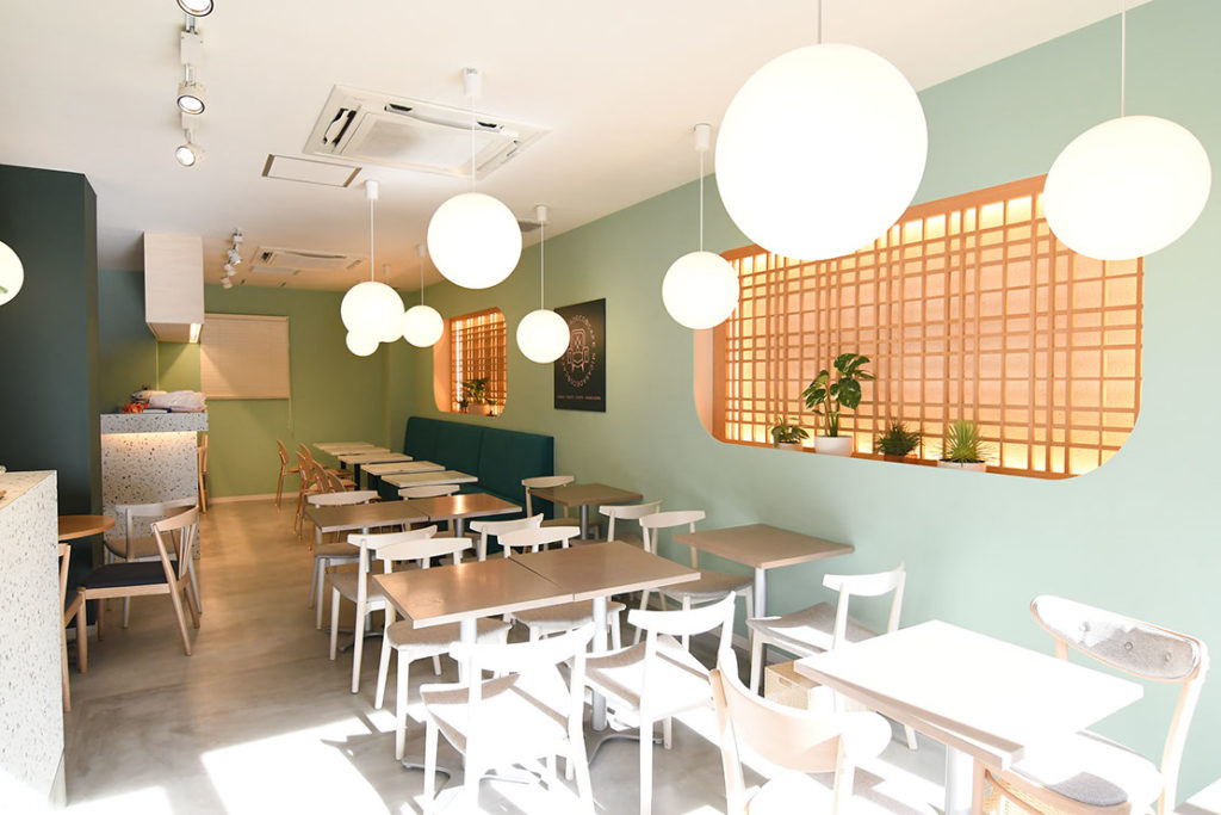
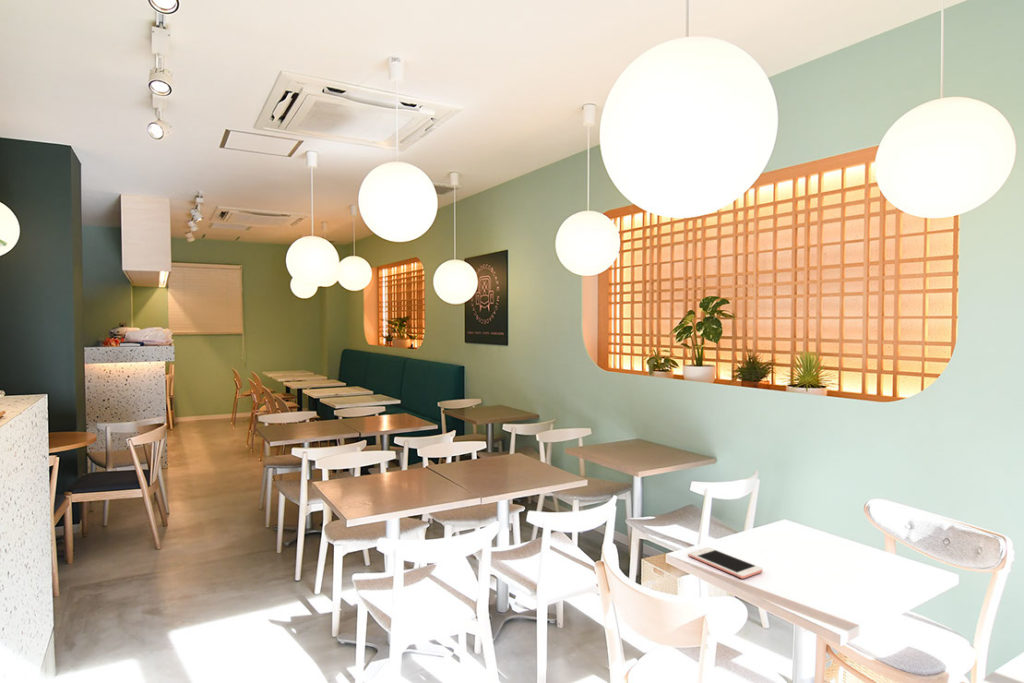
+ cell phone (724, 562)
